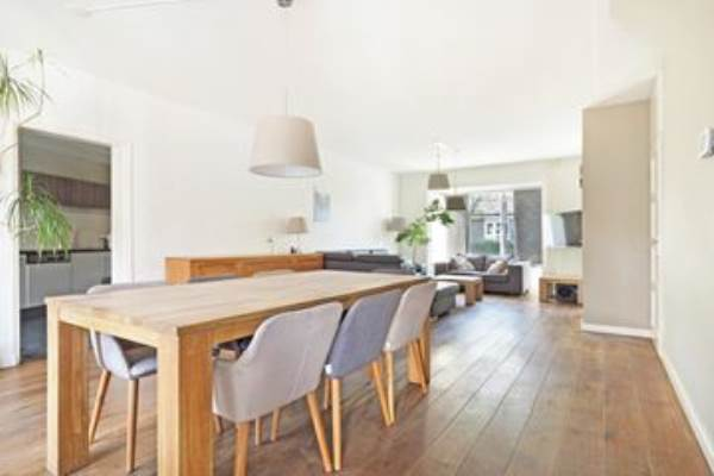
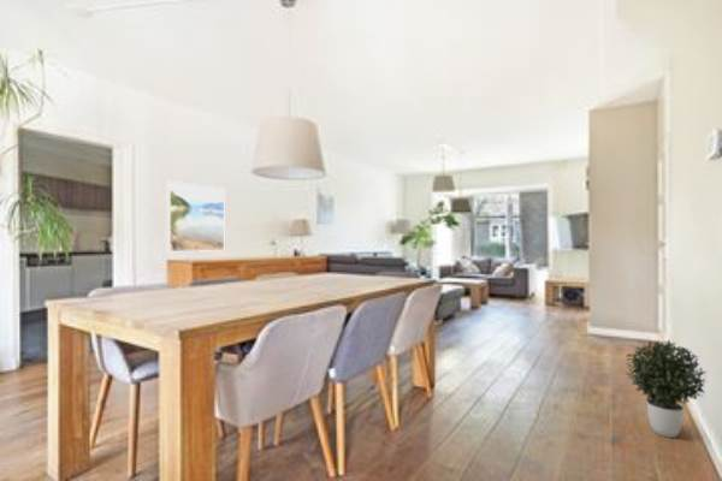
+ potted plant (664, 386)
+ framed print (197, 218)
